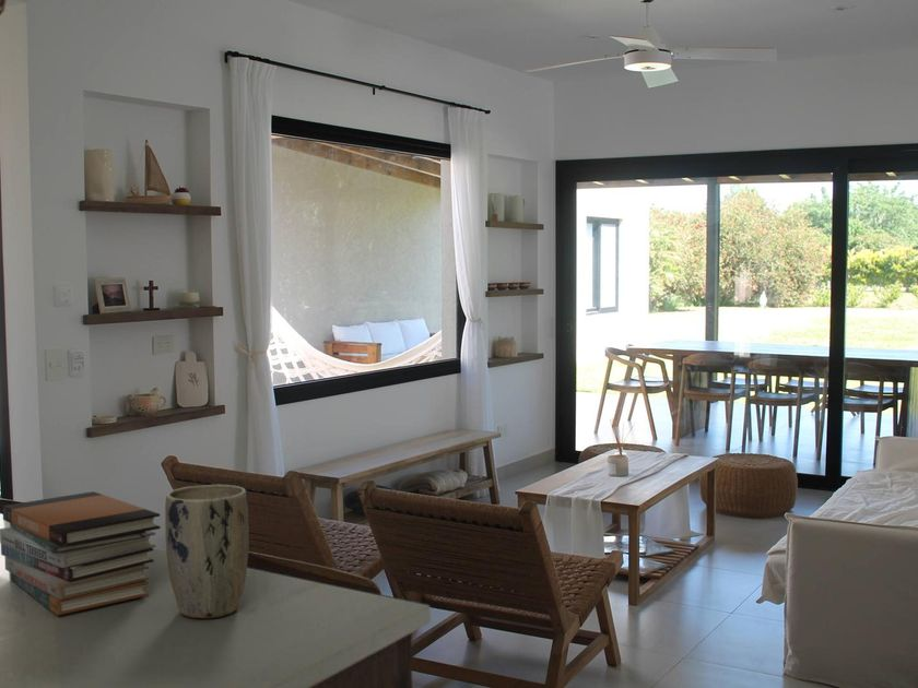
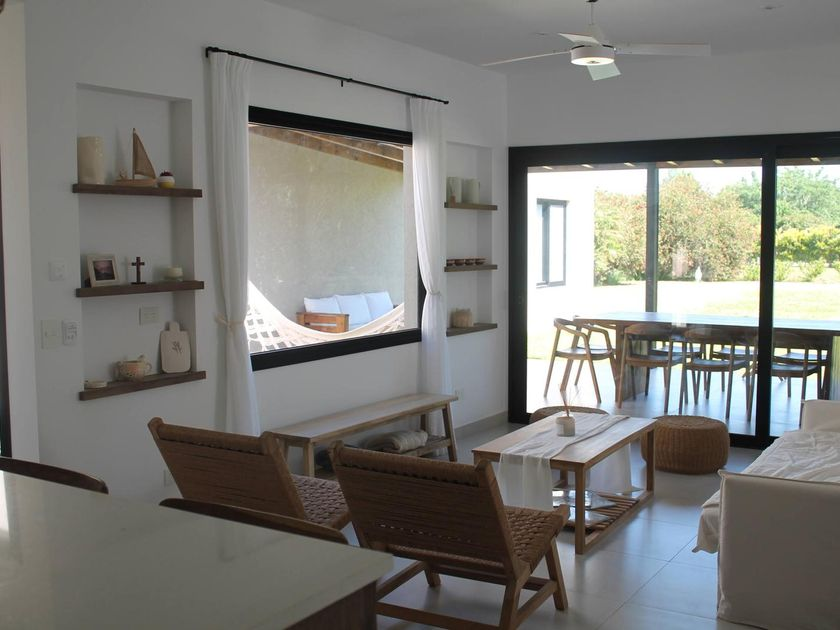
- book stack (78, 548)
- plant pot (208, 550)
